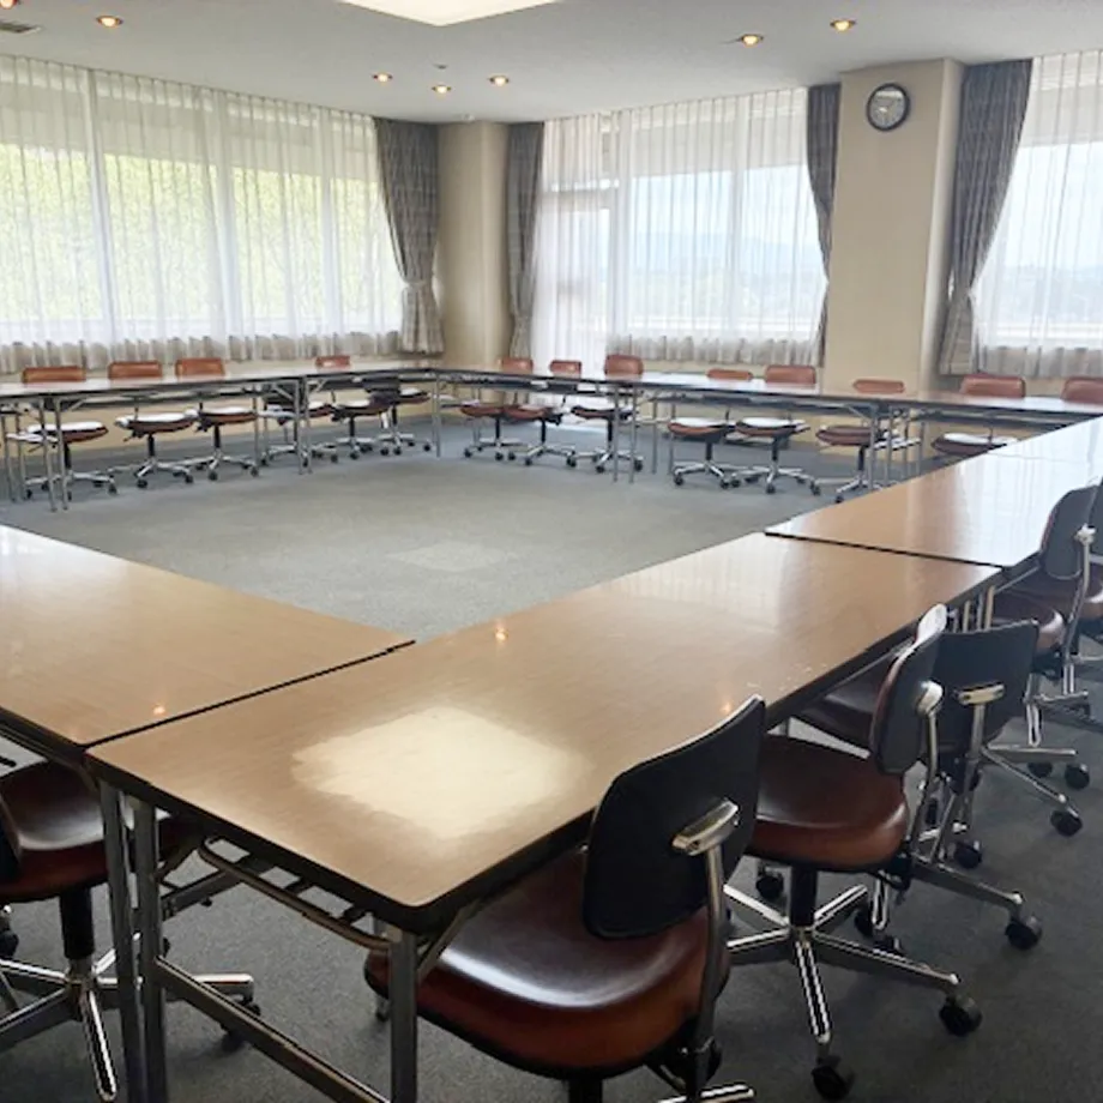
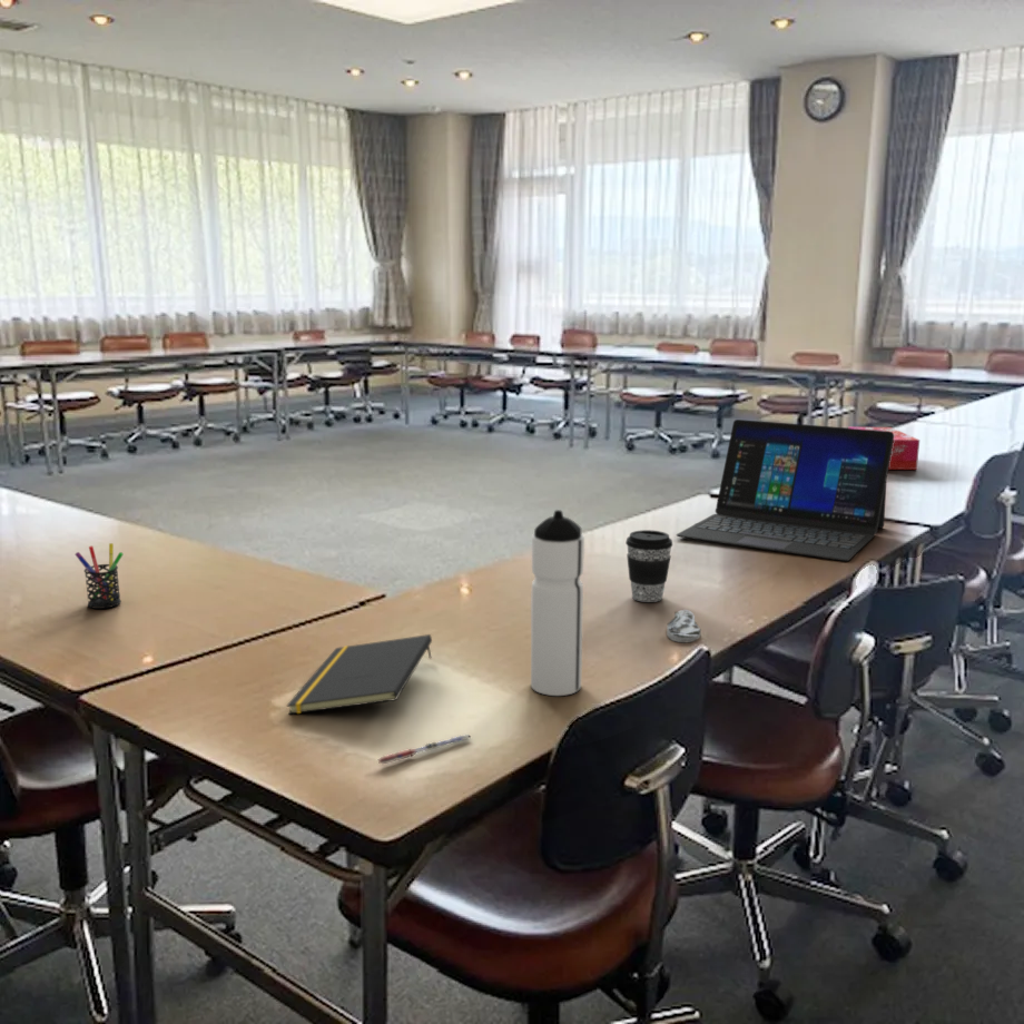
+ coffee cup (648, 565)
+ water bottle (557, 600)
+ pen holder (104, 573)
+ notepad (364, 671)
+ pen (425, 747)
+ laptop (786, 483)
+ aerial map (686, 623)
+ tissue box (892, 449)
